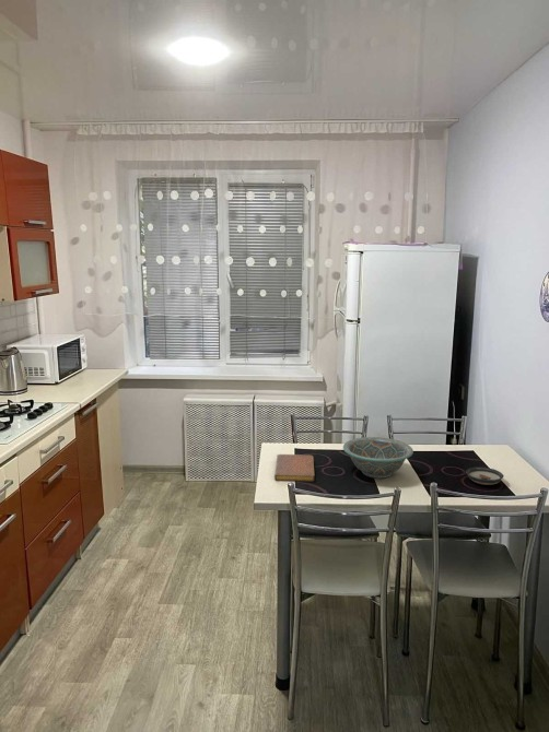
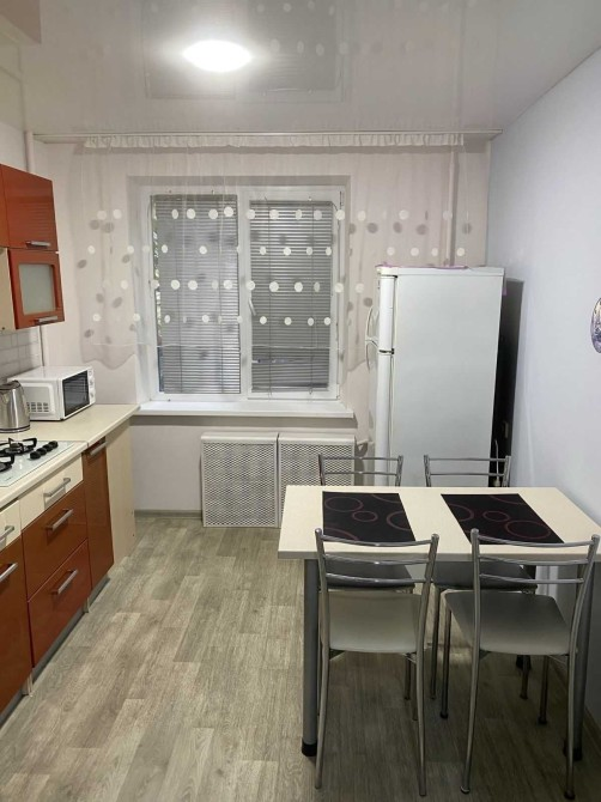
- notebook (294, 467)
- saucer (483, 477)
- decorative bowl (377, 460)
